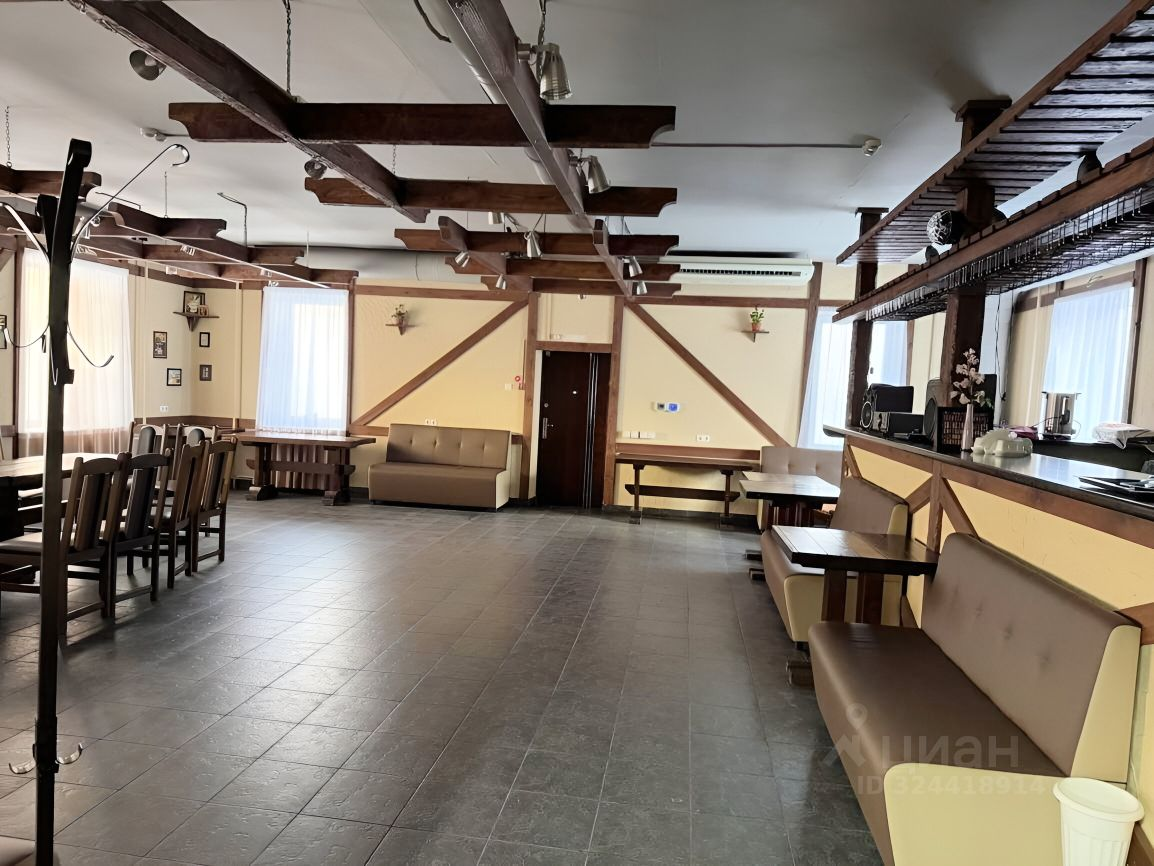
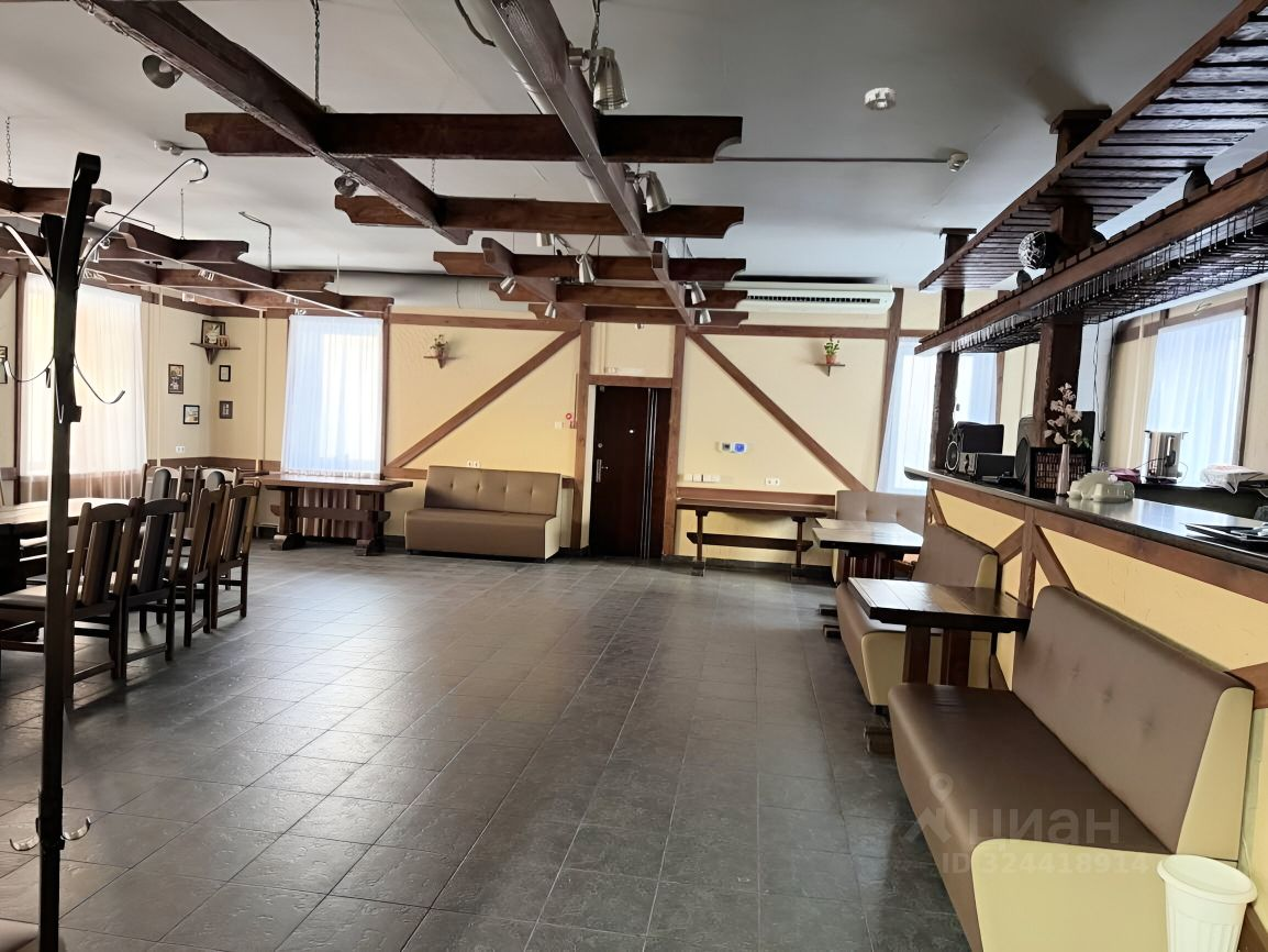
+ smoke detector (880, 98)
